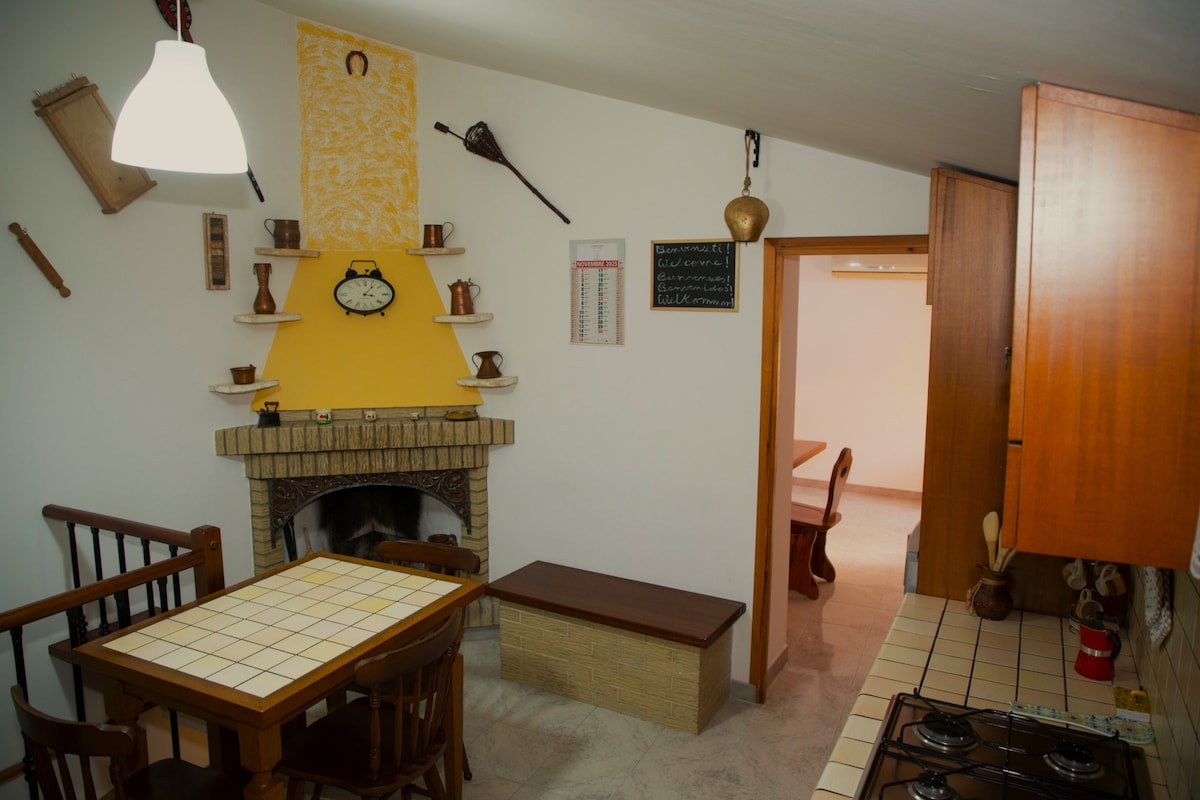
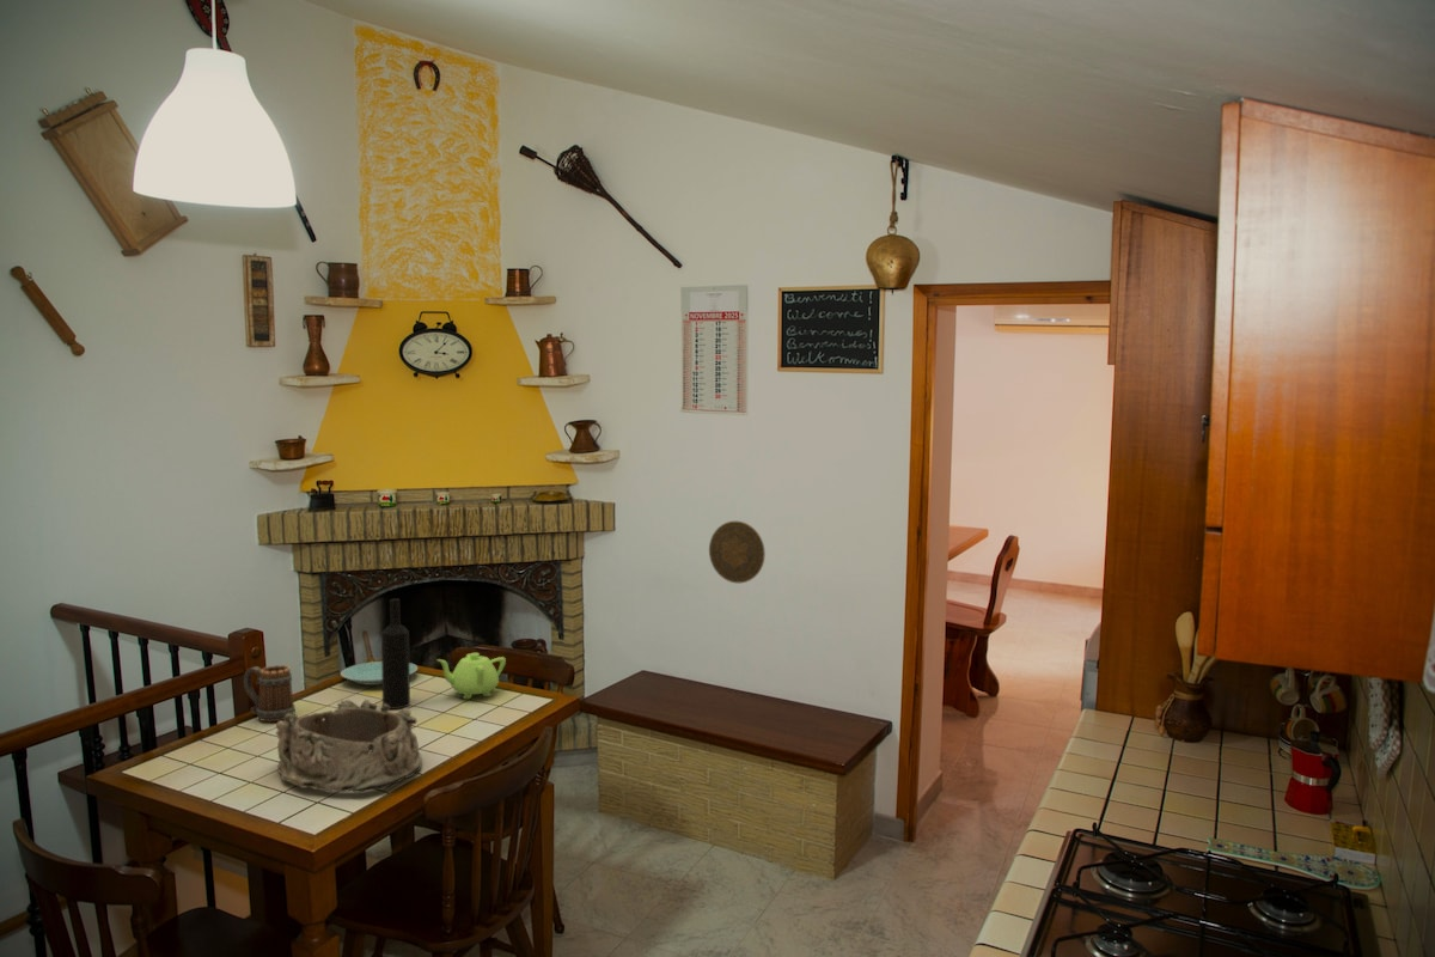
+ mug (268, 691)
+ teapot (471, 673)
+ plate (379, 673)
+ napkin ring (350, 740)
+ wine bottle (395, 652)
+ decorative plate (734, 551)
